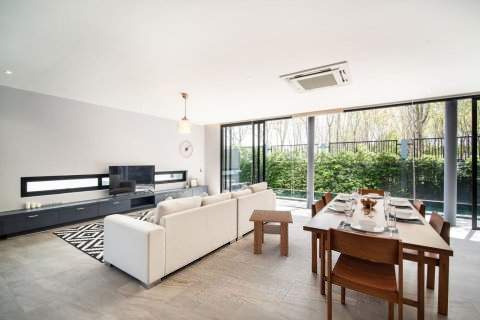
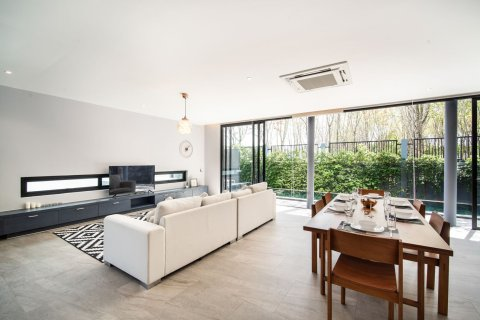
- coffee table (271, 231)
